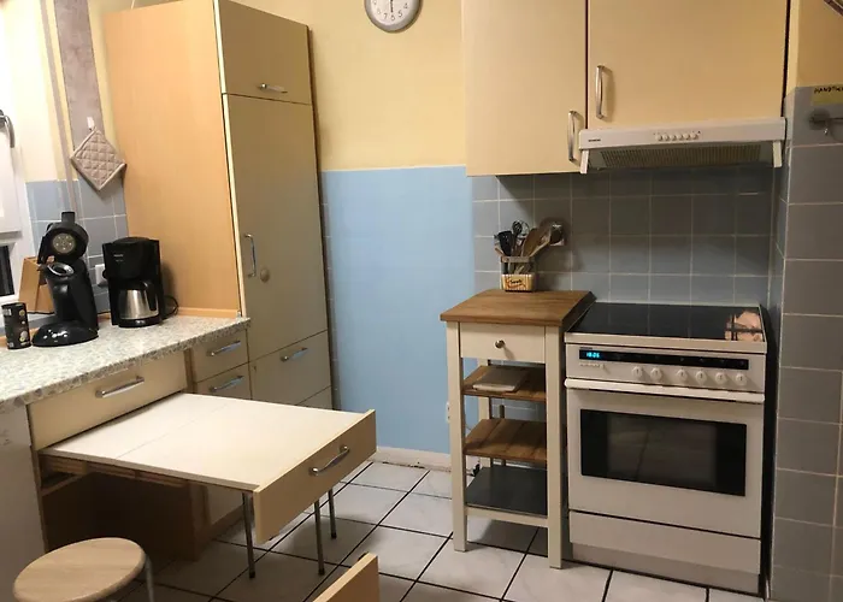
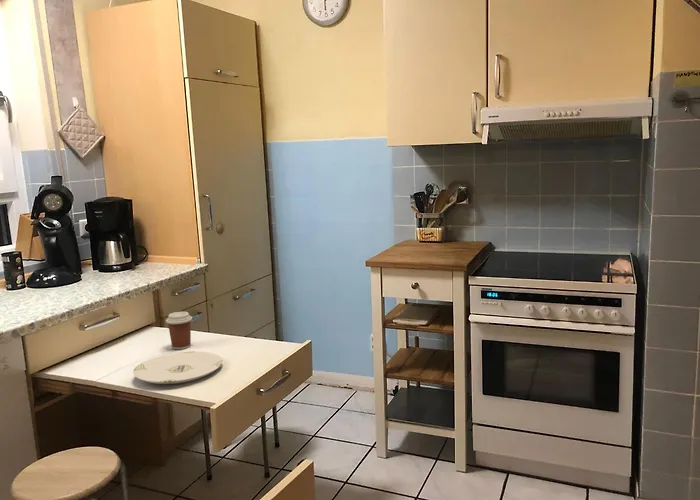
+ coffee cup (180, 330)
+ plate (179, 368)
